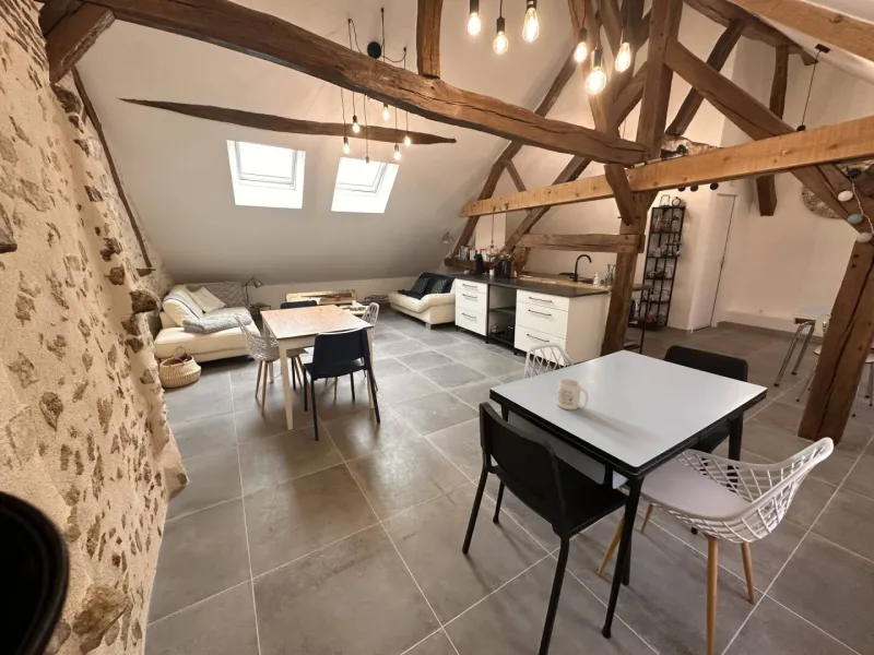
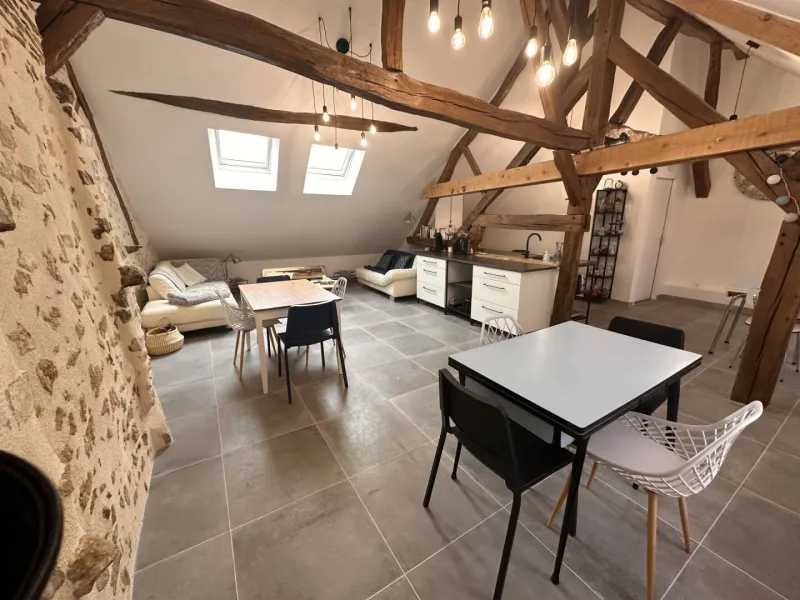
- mug (572, 395)
